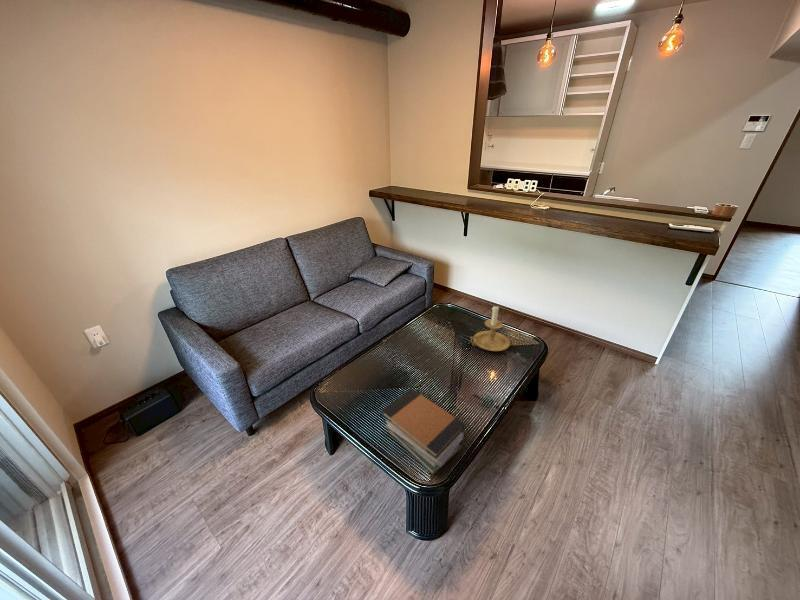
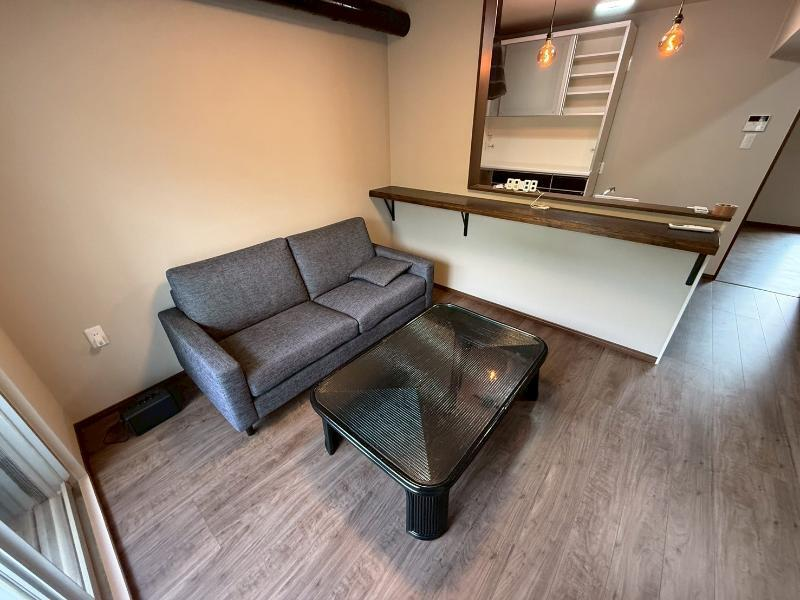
- candle holder (493, 325)
- book stack (422, 429)
